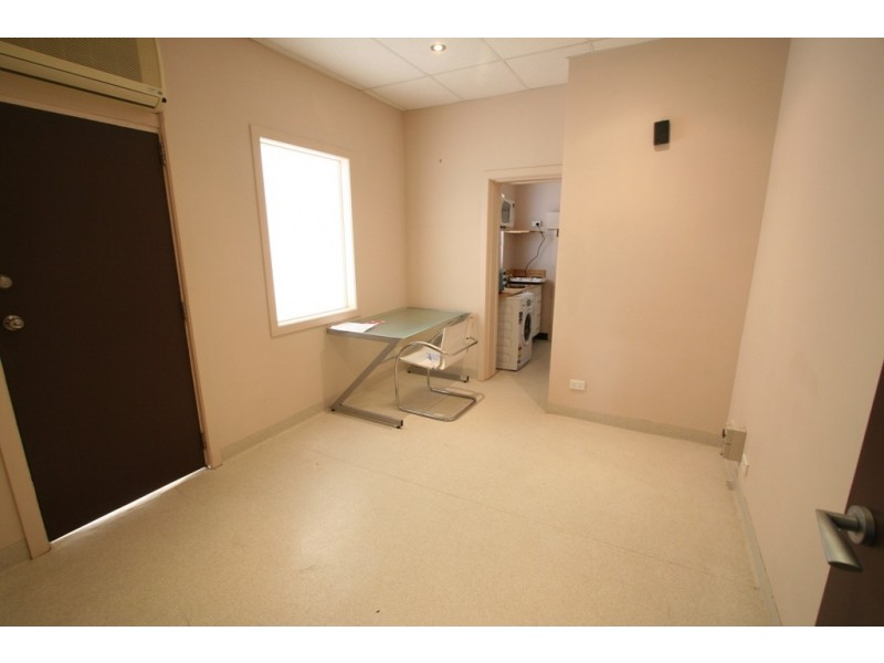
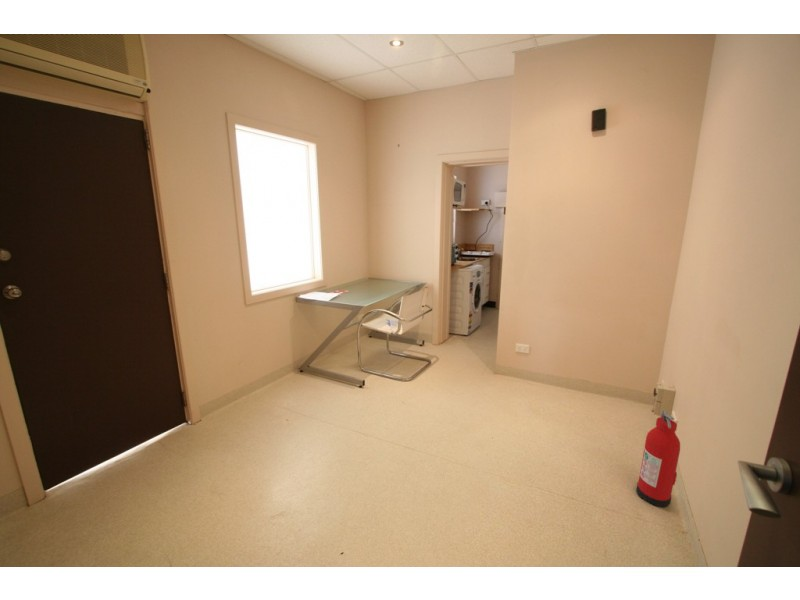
+ fire extinguisher (660, 453)
